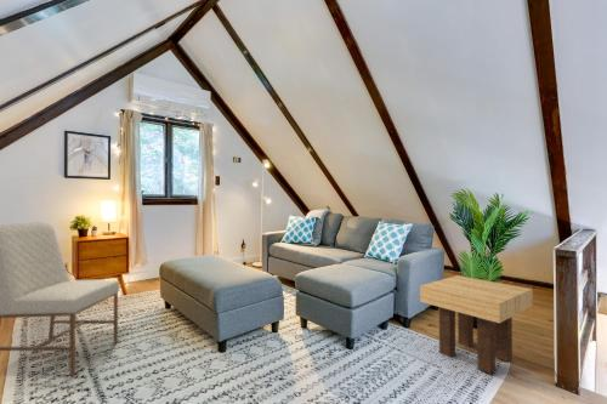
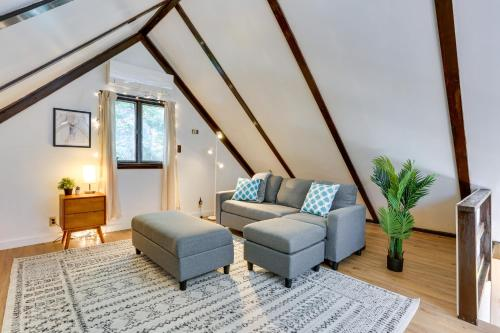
- chair (57, 290)
- side table (472, 322)
